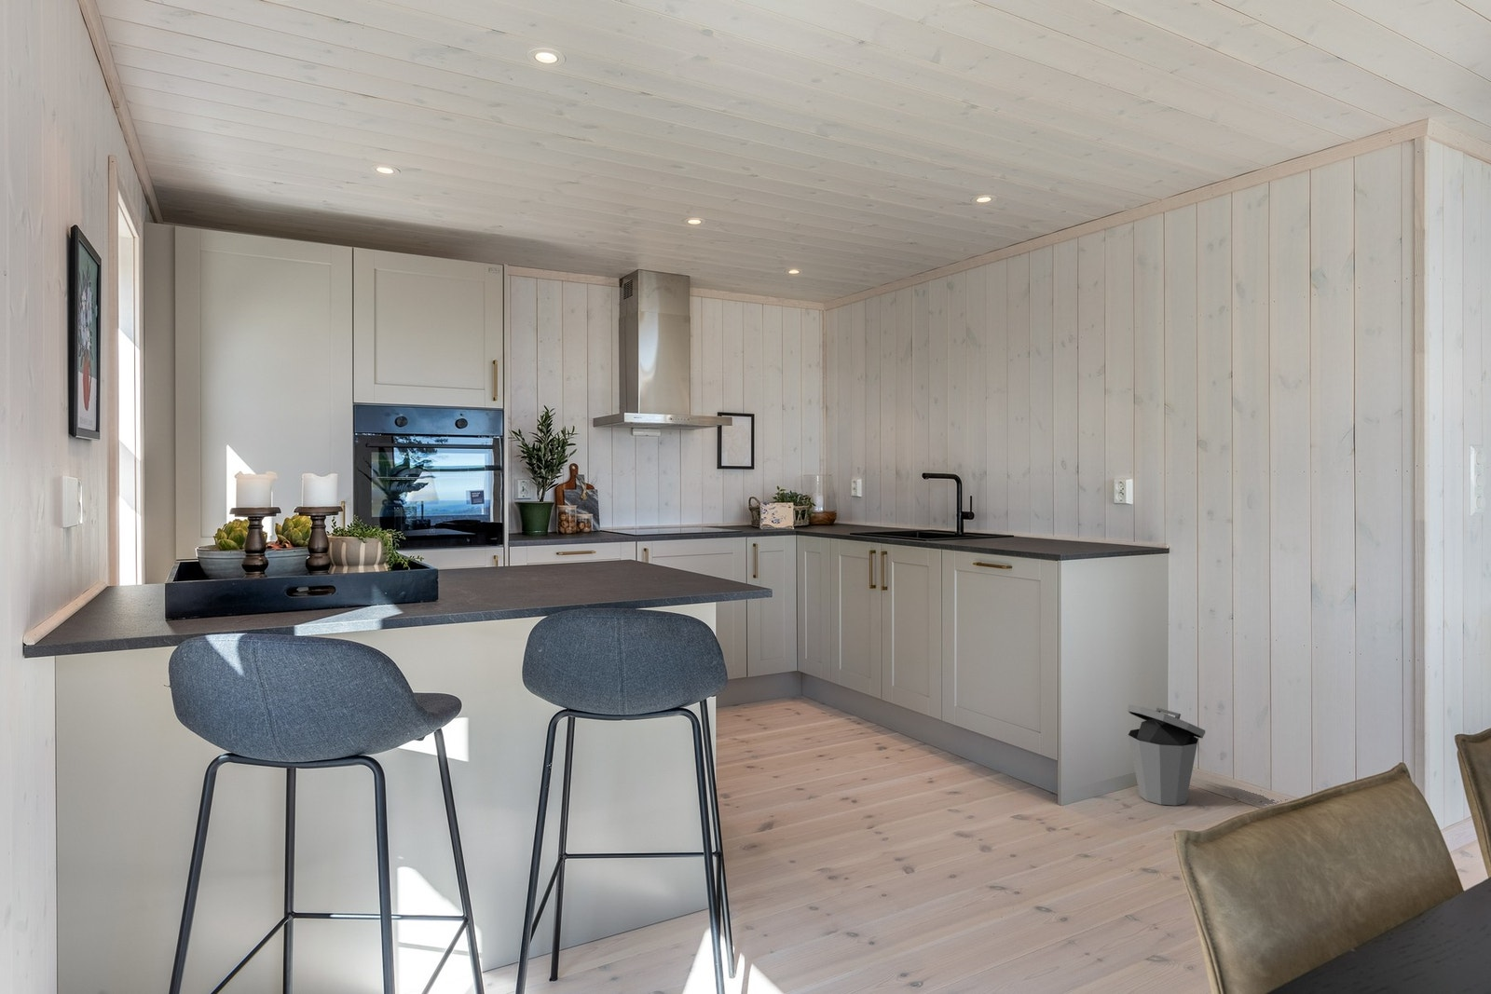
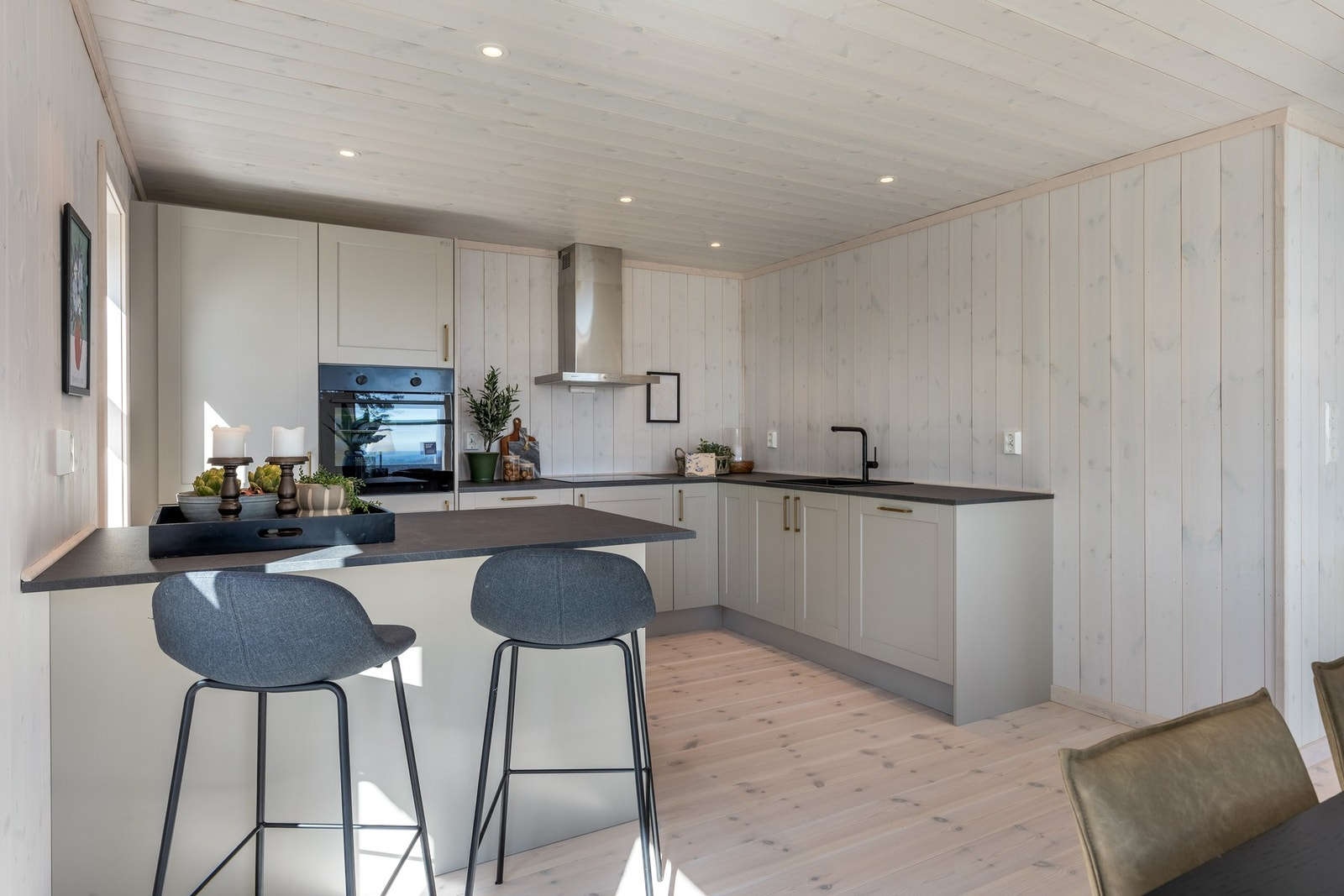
- trash can (1165, 750)
